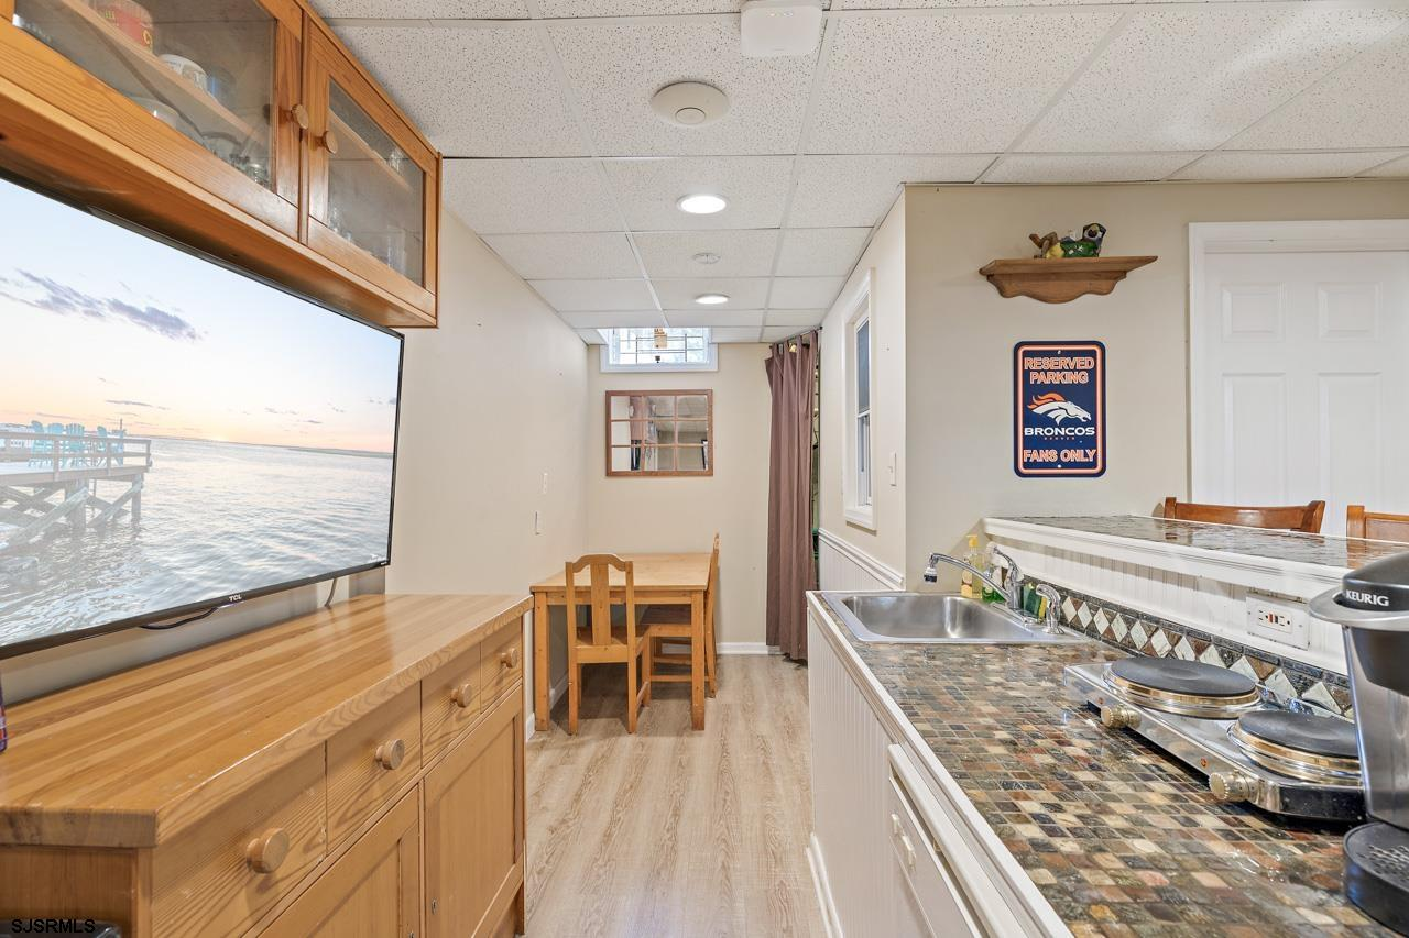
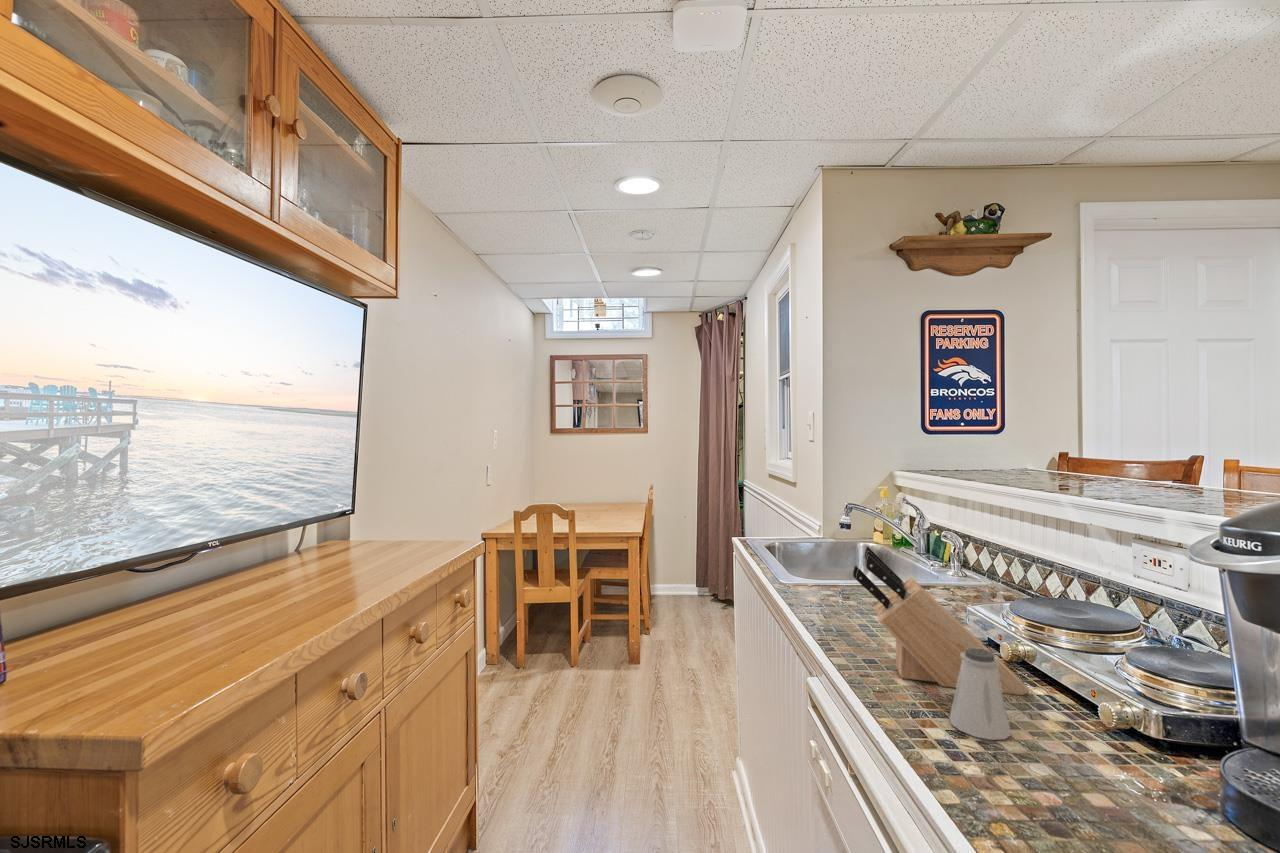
+ saltshaker (979, 689)
+ knife block (933, 614)
